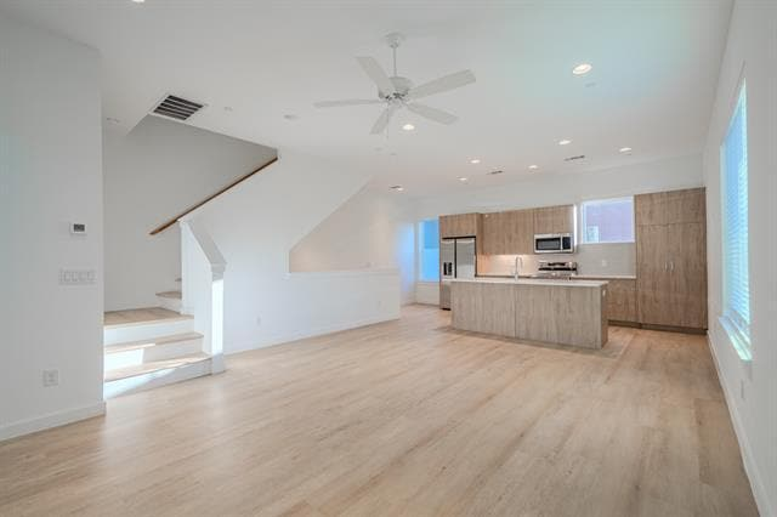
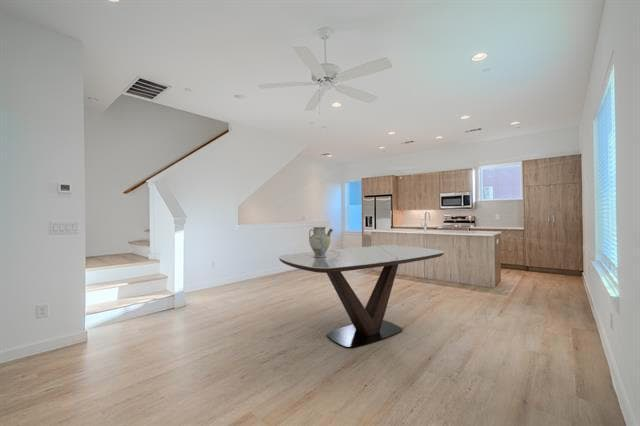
+ ceramic jug (321, 241)
+ dining table (370, 296)
